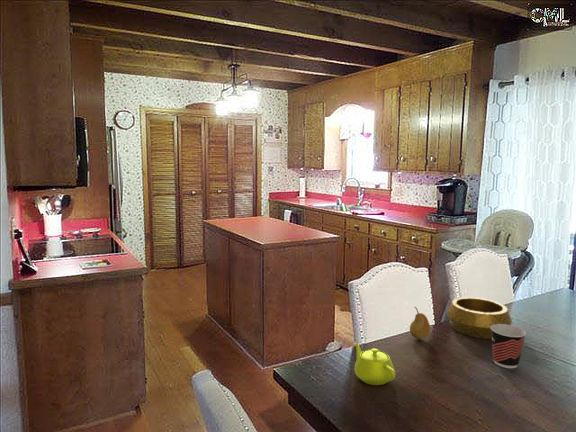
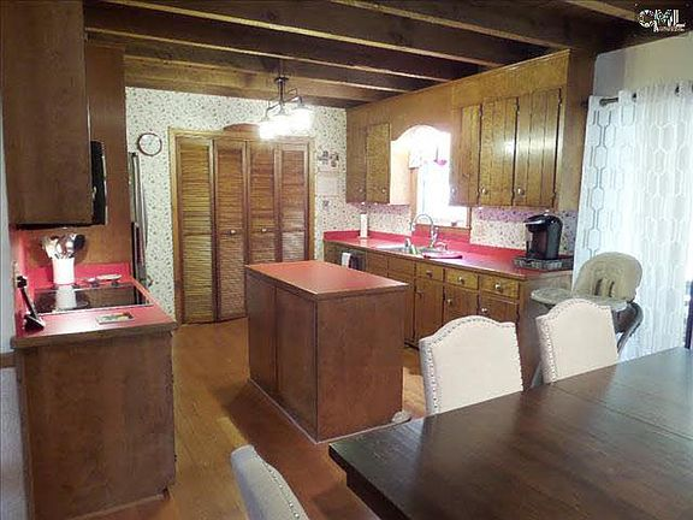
- teapot (373, 363)
- cup (506, 346)
- fruit (420, 324)
- decorative bowl (478, 316)
